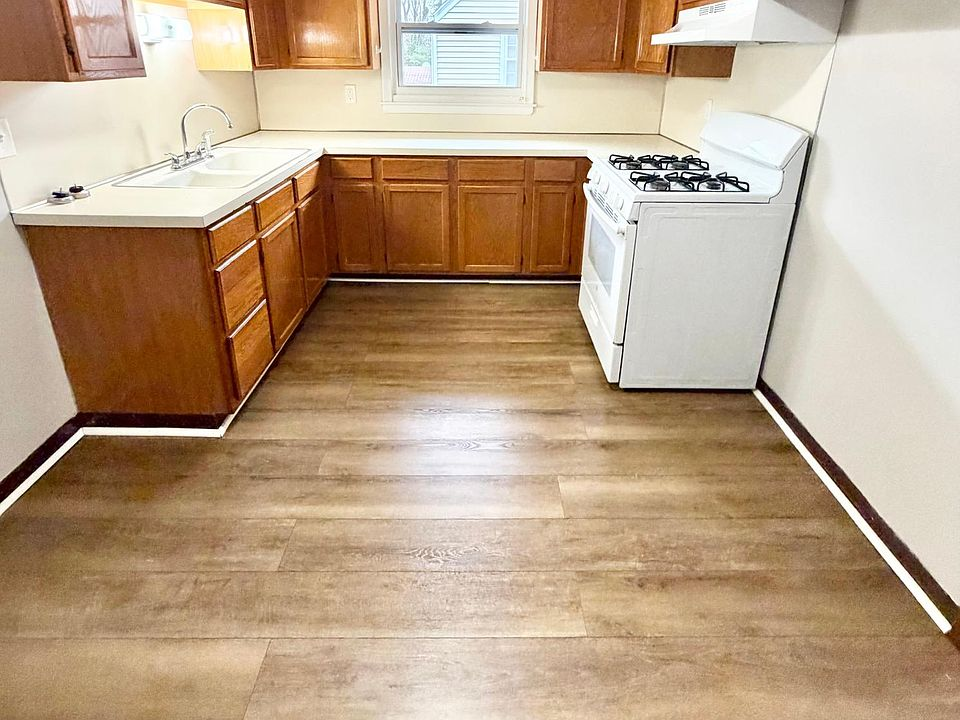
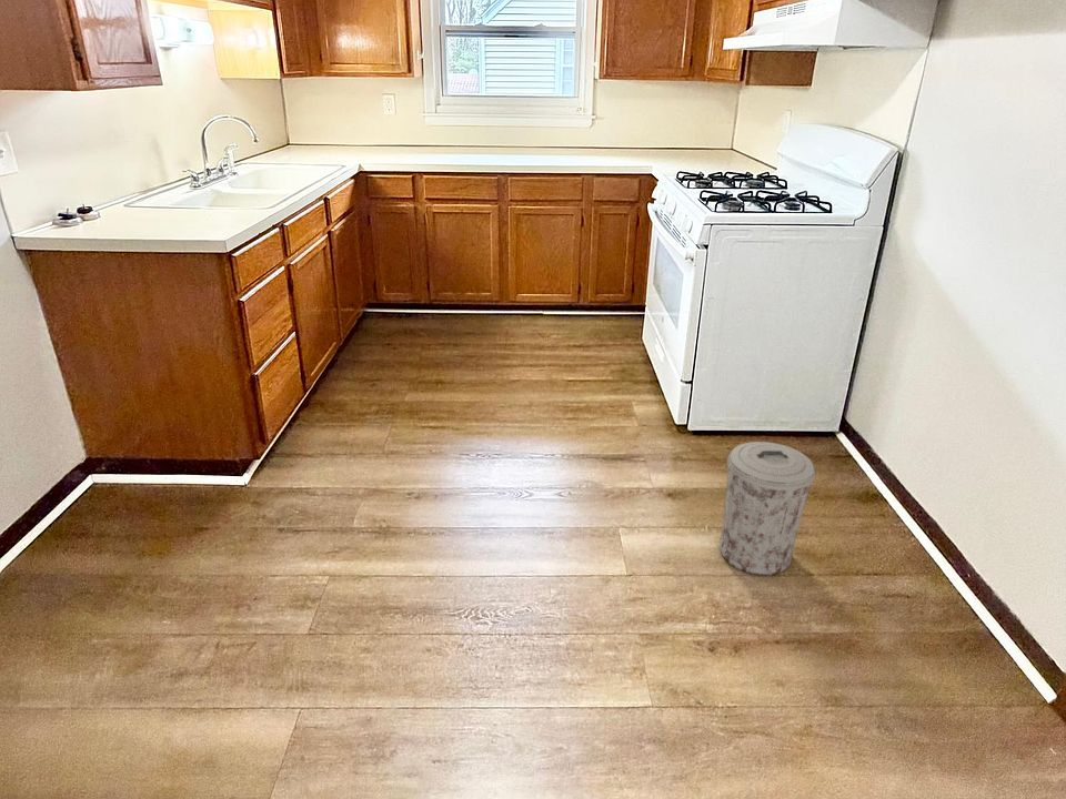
+ trash can (763, 505)
